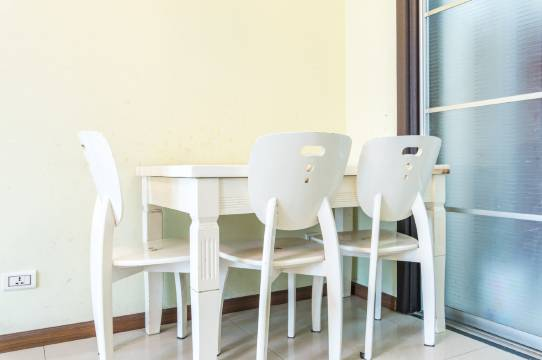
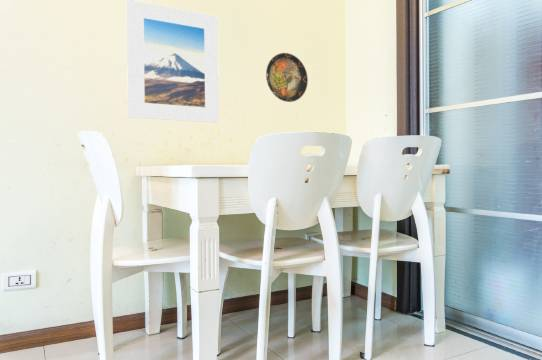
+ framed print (175, 64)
+ decorative plate (286, 77)
